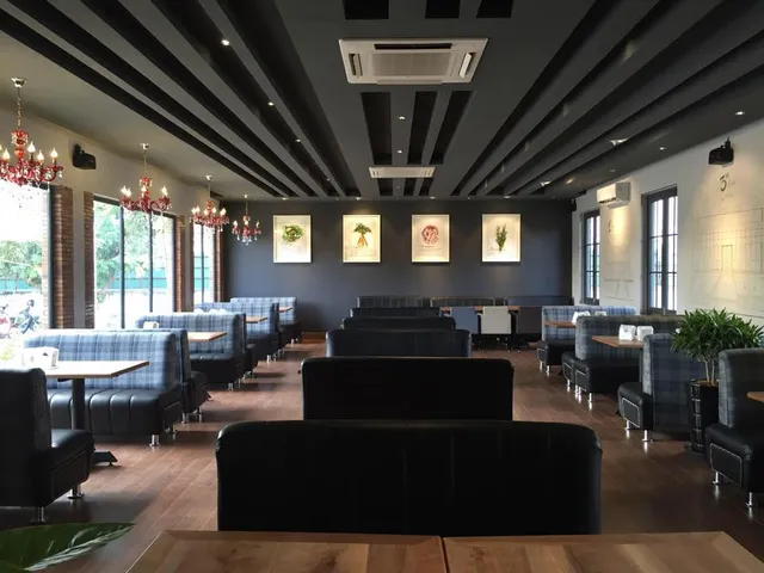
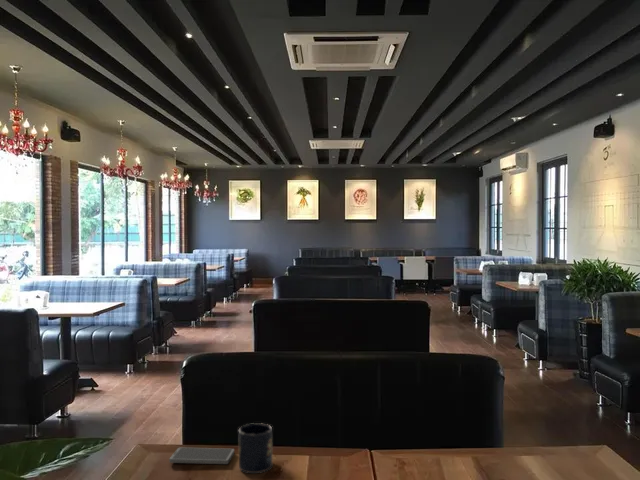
+ smartphone (202, 455)
+ mug (257, 444)
